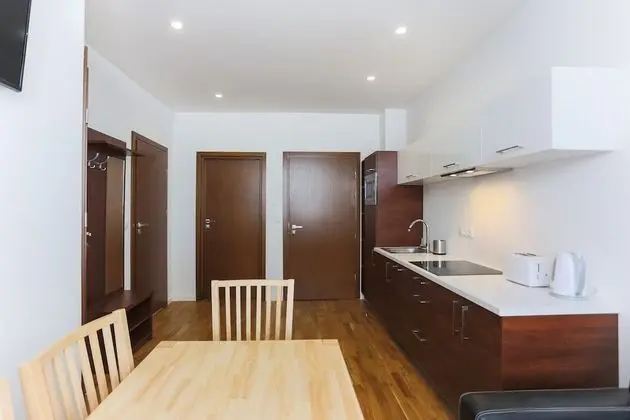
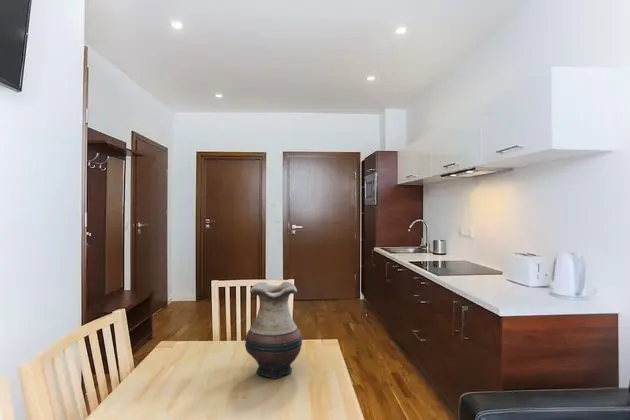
+ vase (273, 328)
